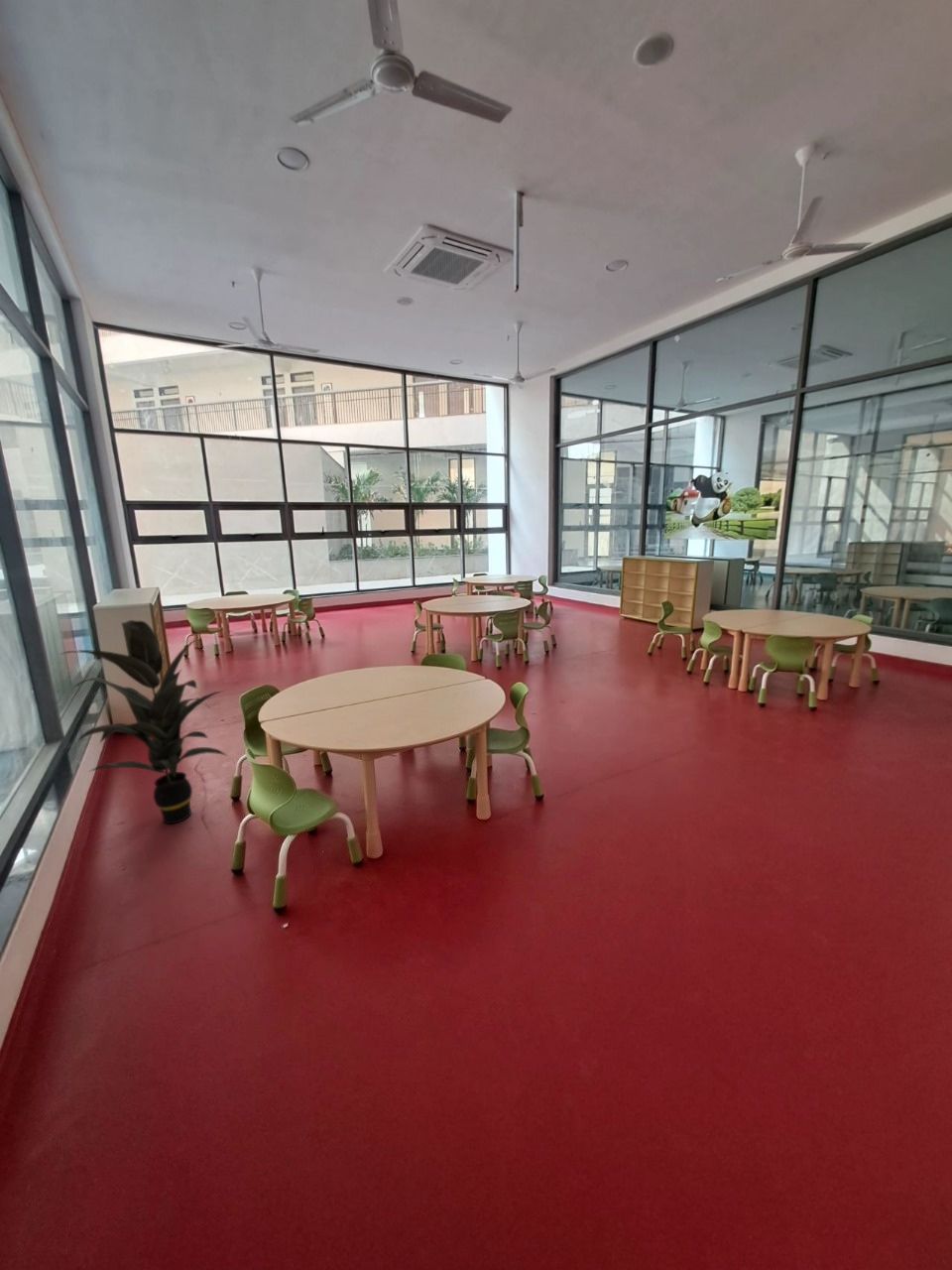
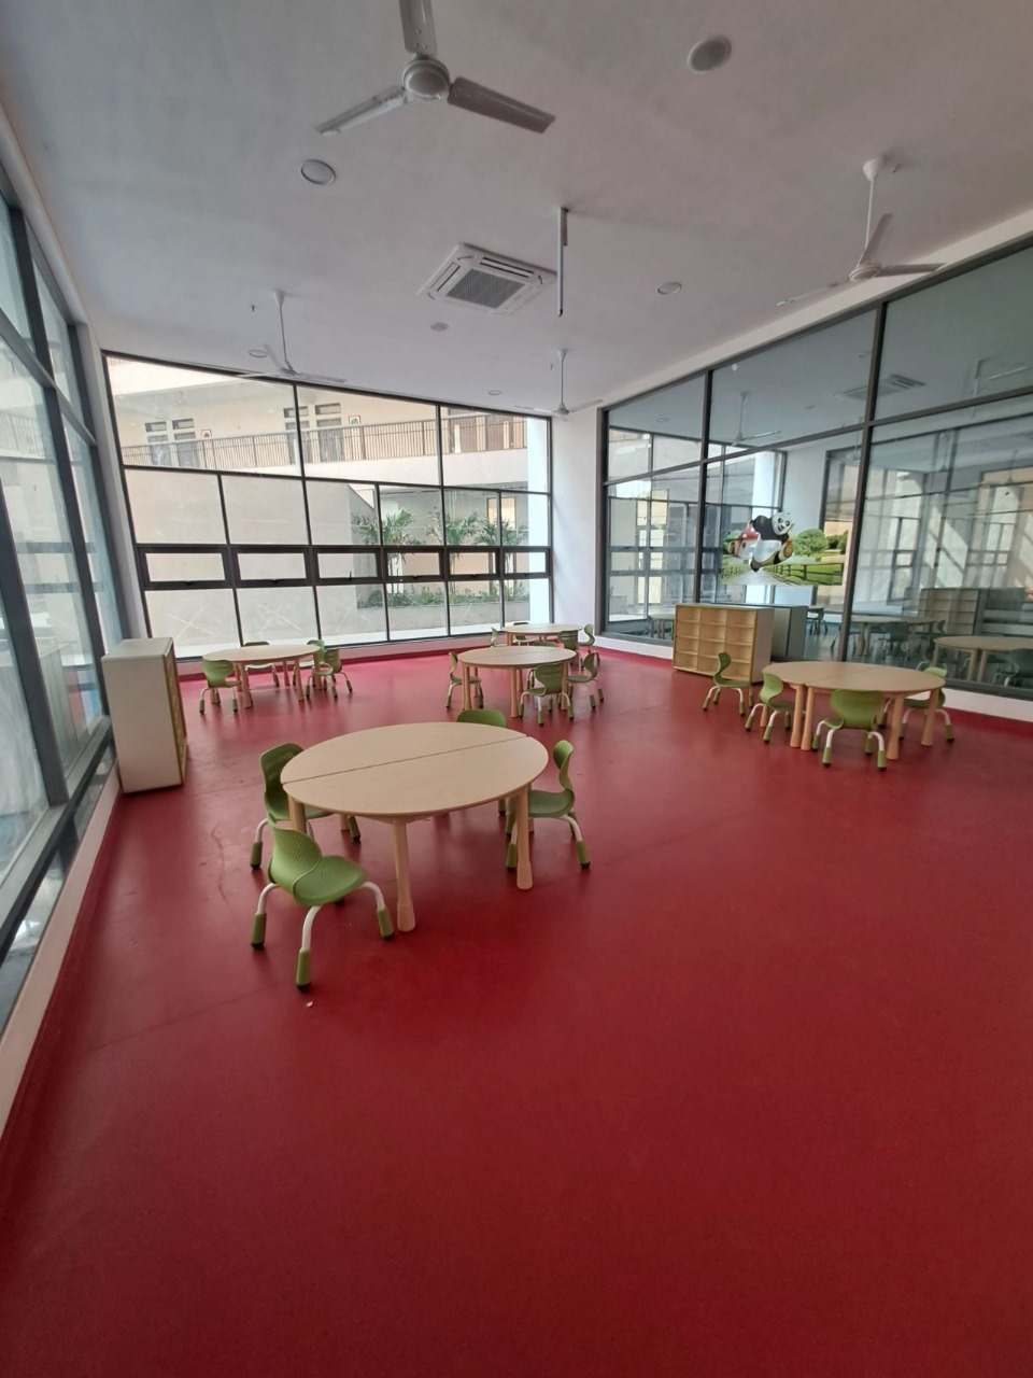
- indoor plant (153, 724)
